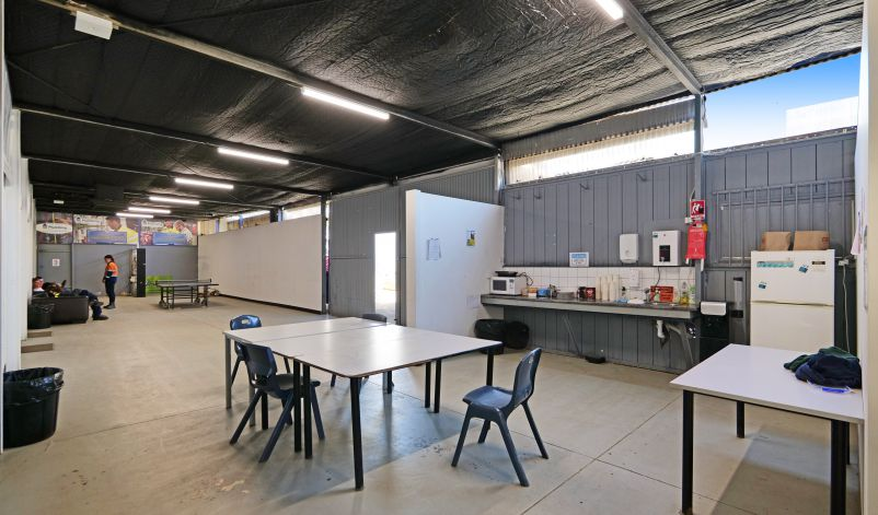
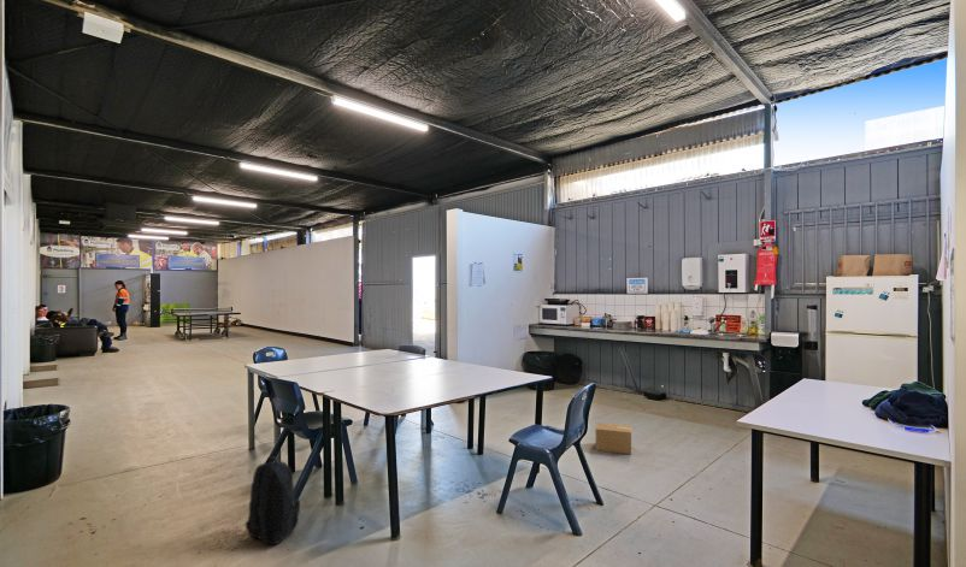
+ backpack (272, 495)
+ cardboard box (613, 437)
